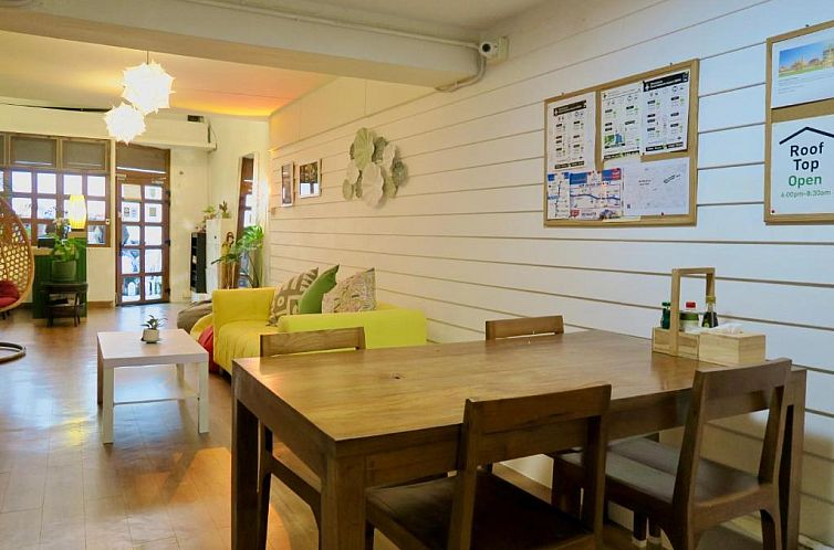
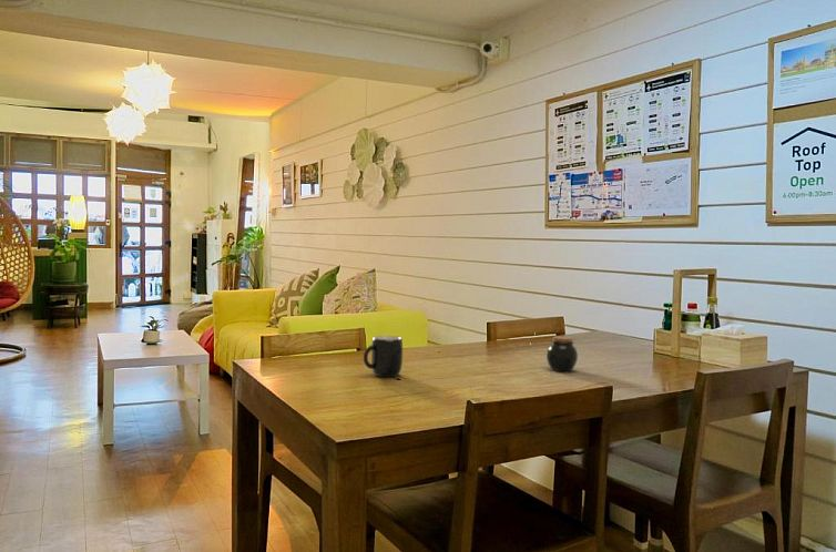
+ jar (562, 354)
+ mug (381, 356)
